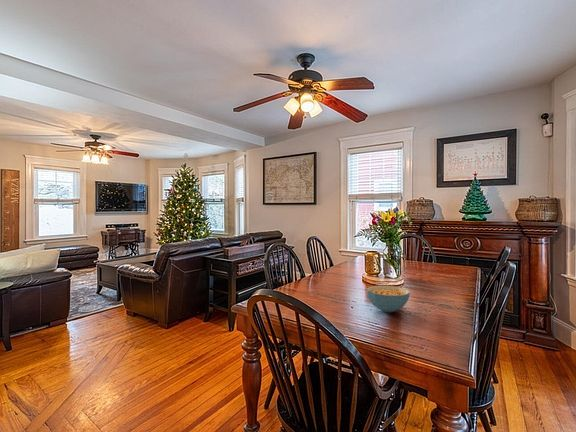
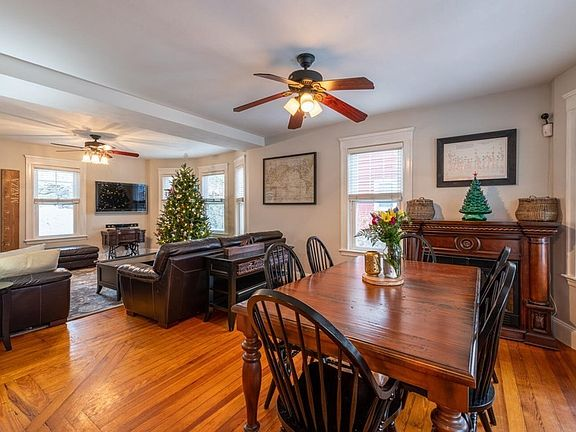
- cereal bowl (387, 300)
